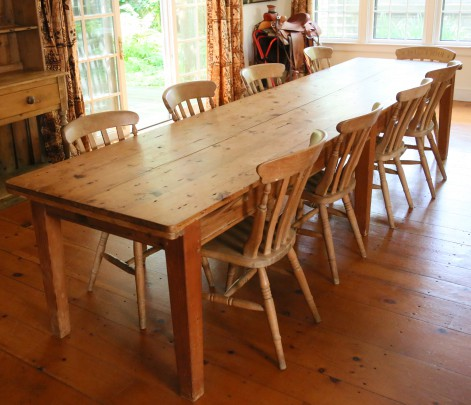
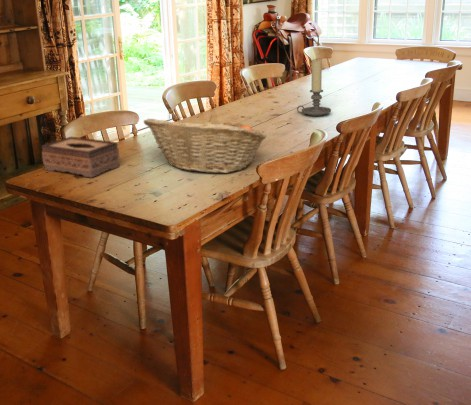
+ tissue box (80, 156)
+ fruit basket (205, 138)
+ candle holder (313, 87)
